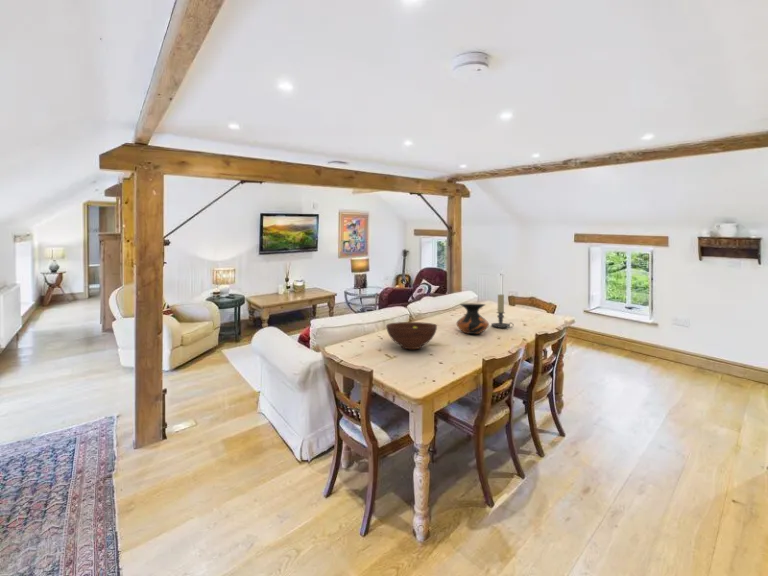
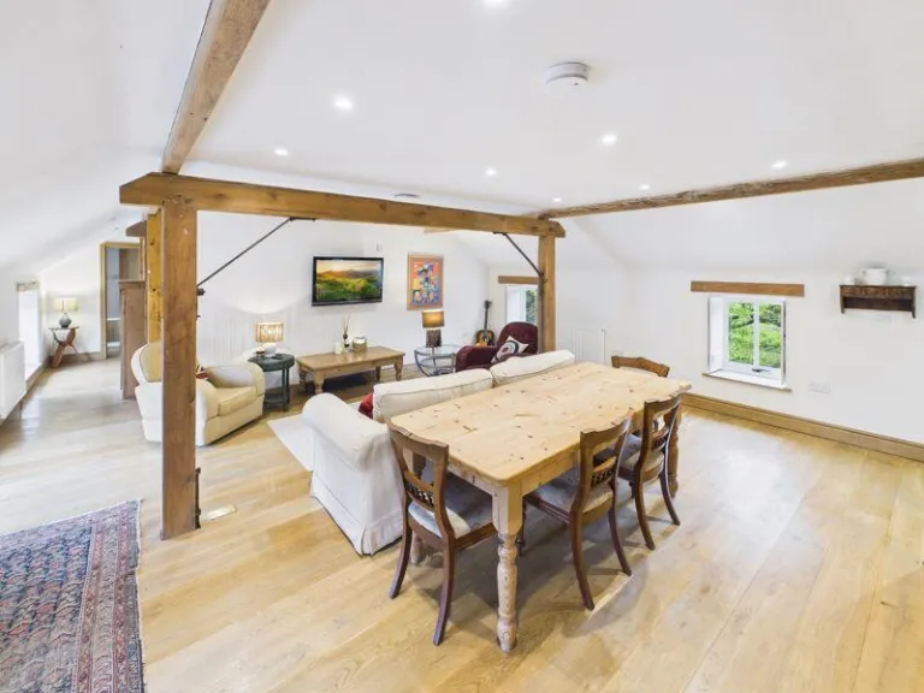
- fruit bowl (411, 336)
- vase (472, 318)
- candle holder (502, 310)
